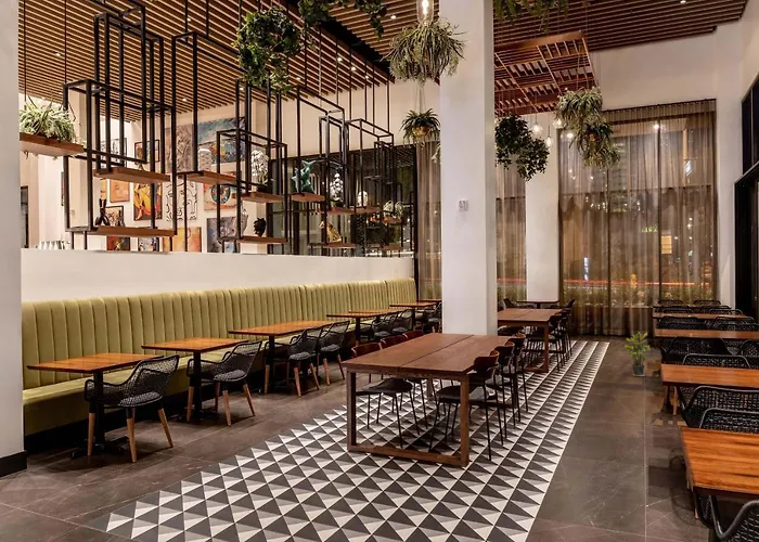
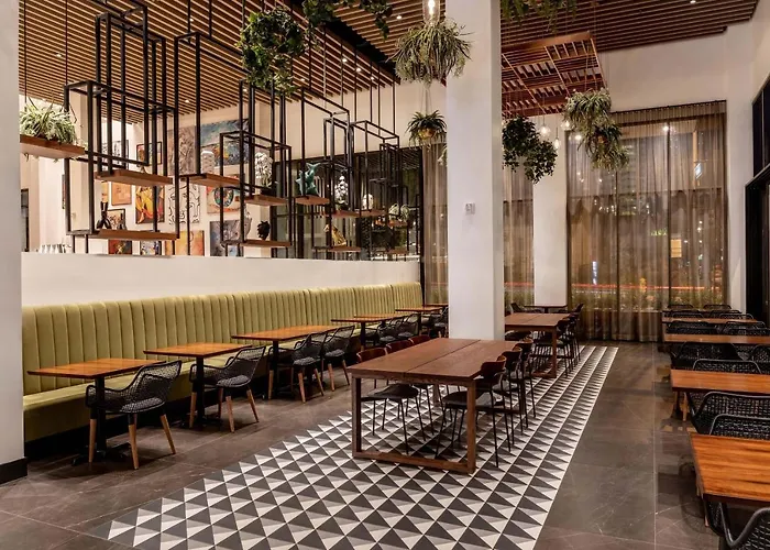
- potted plant (636, 353)
